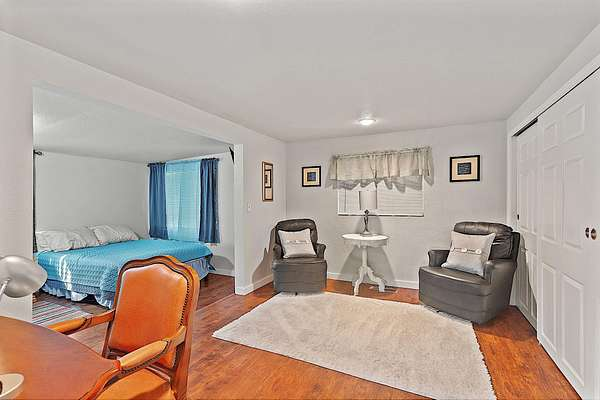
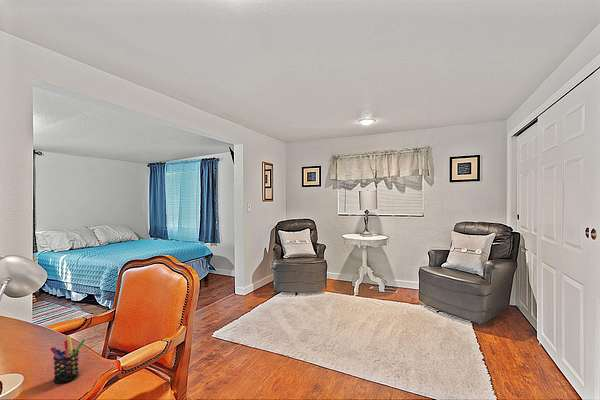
+ pen holder (69, 357)
